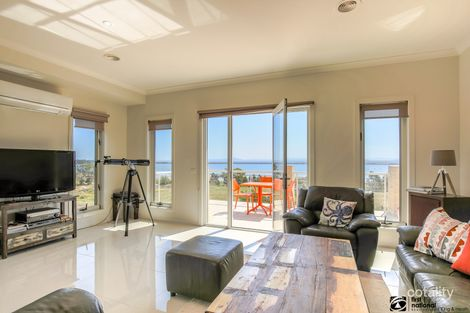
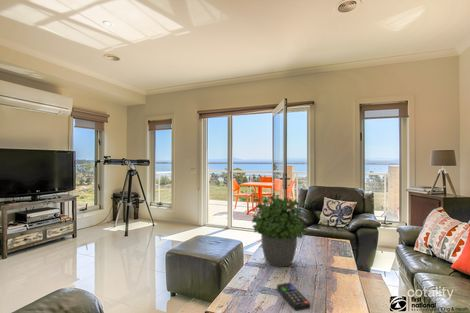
+ potted plant (277, 227)
+ remote control (292, 295)
